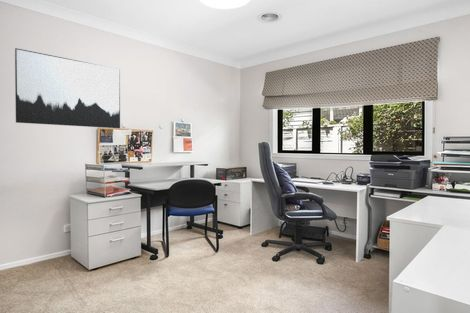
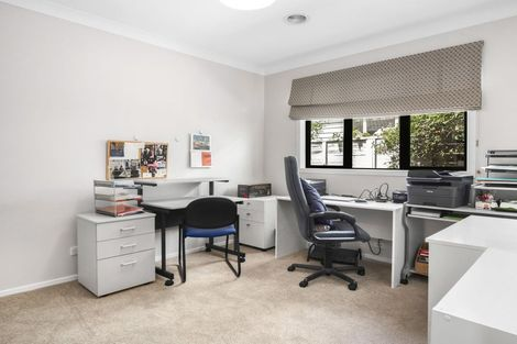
- wall art (73, 92)
